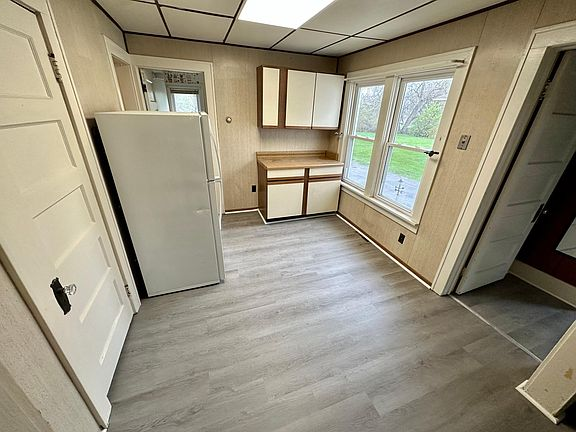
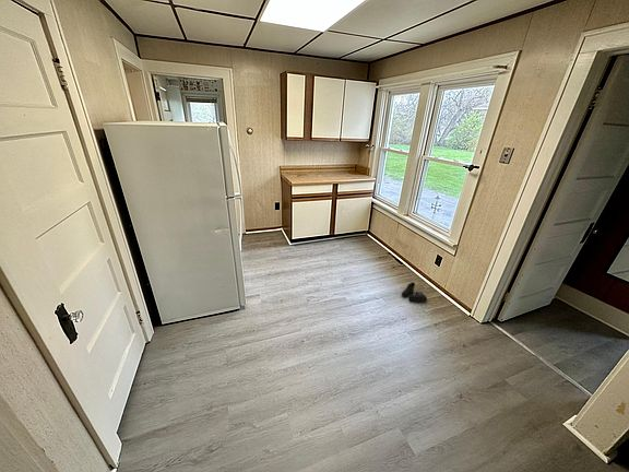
+ boots (415, 293)
